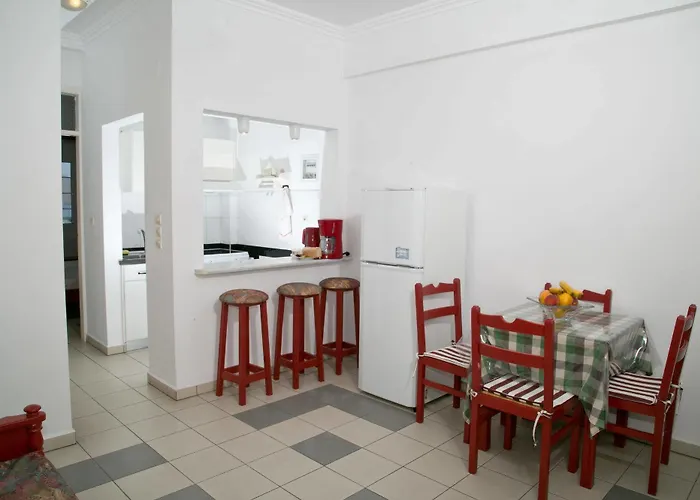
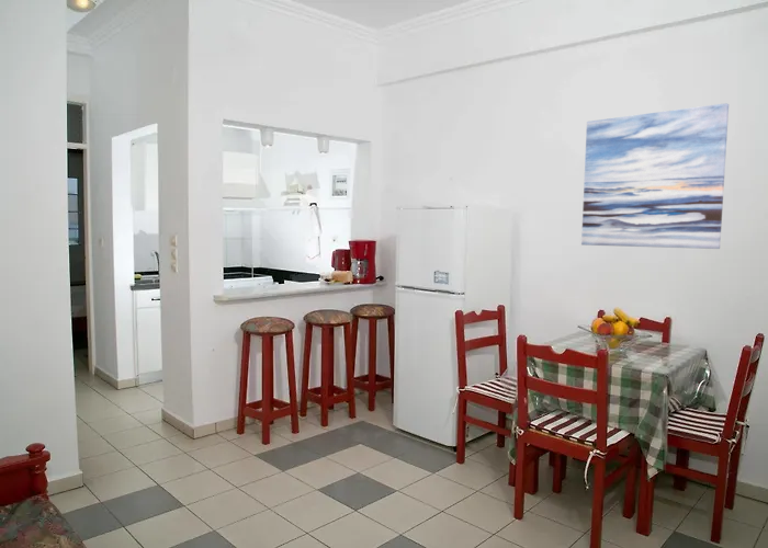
+ wall art (648, 180)
